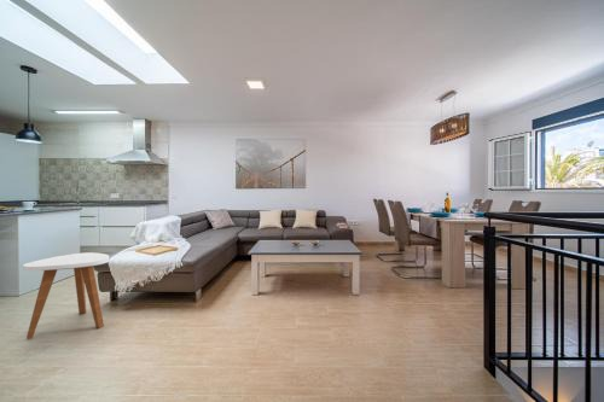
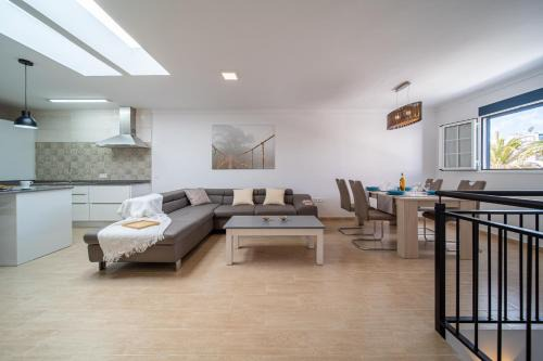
- side table (76, 291)
